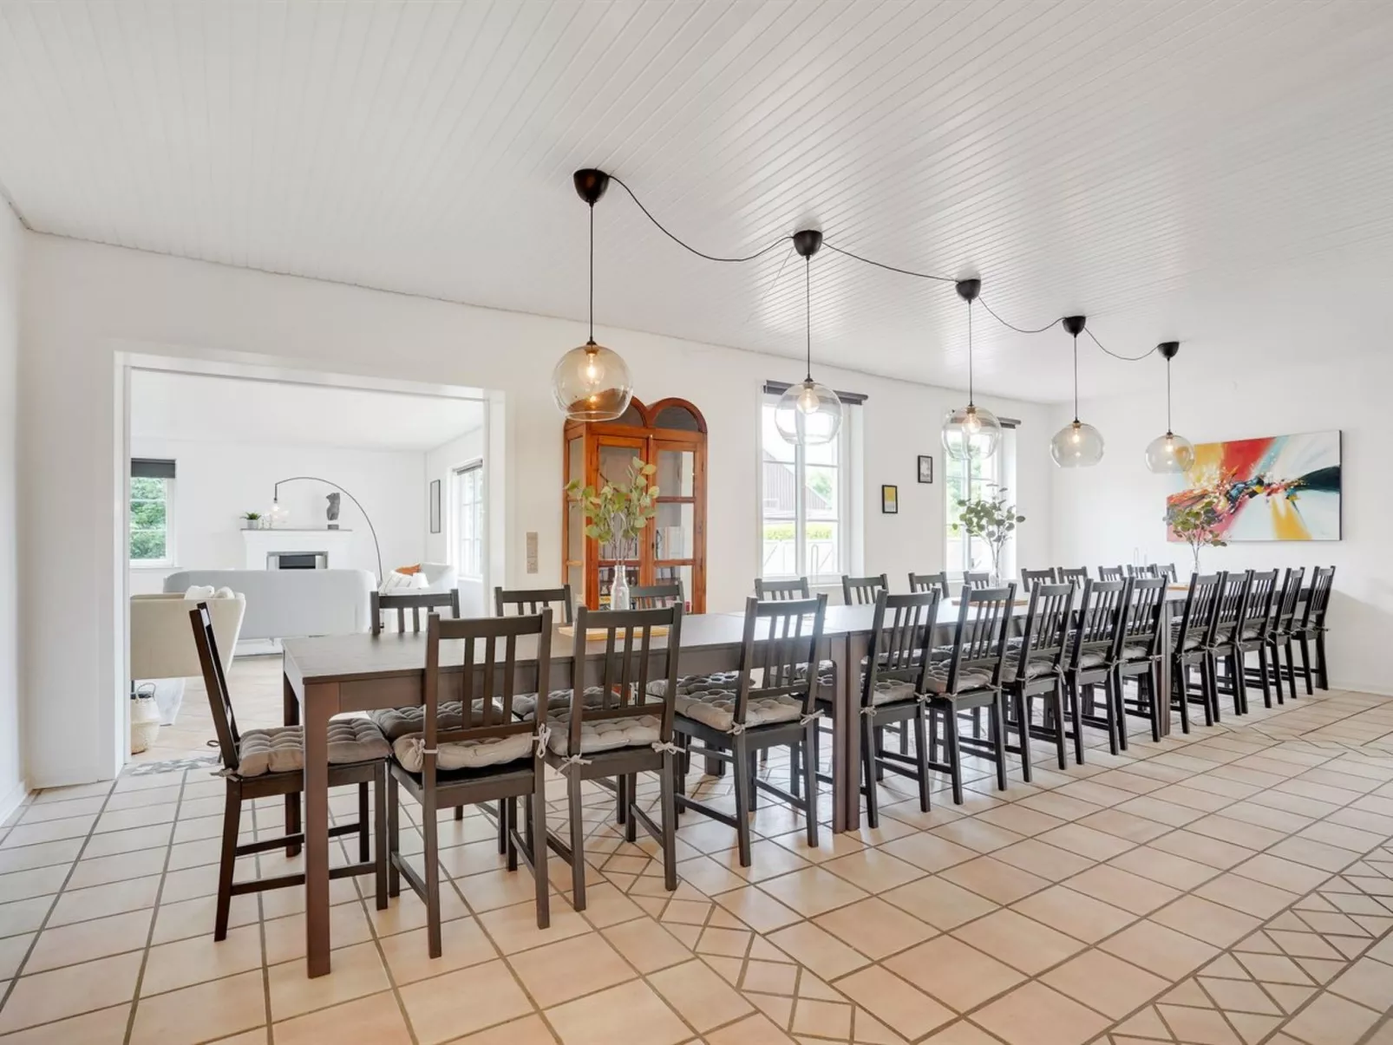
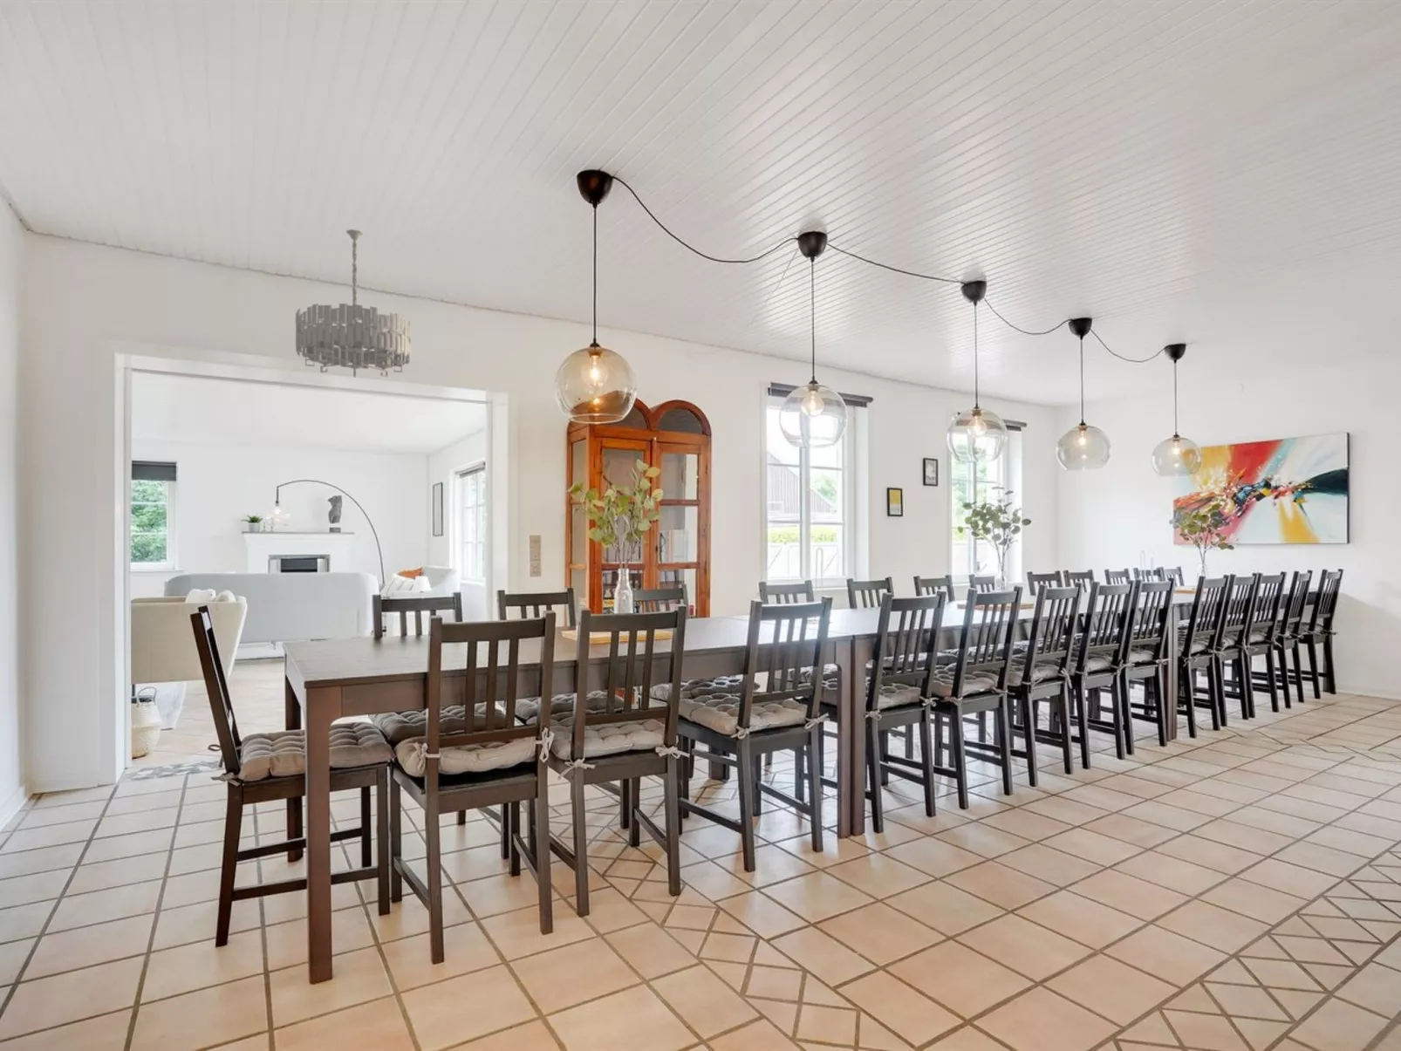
+ chandelier (354, 300)
